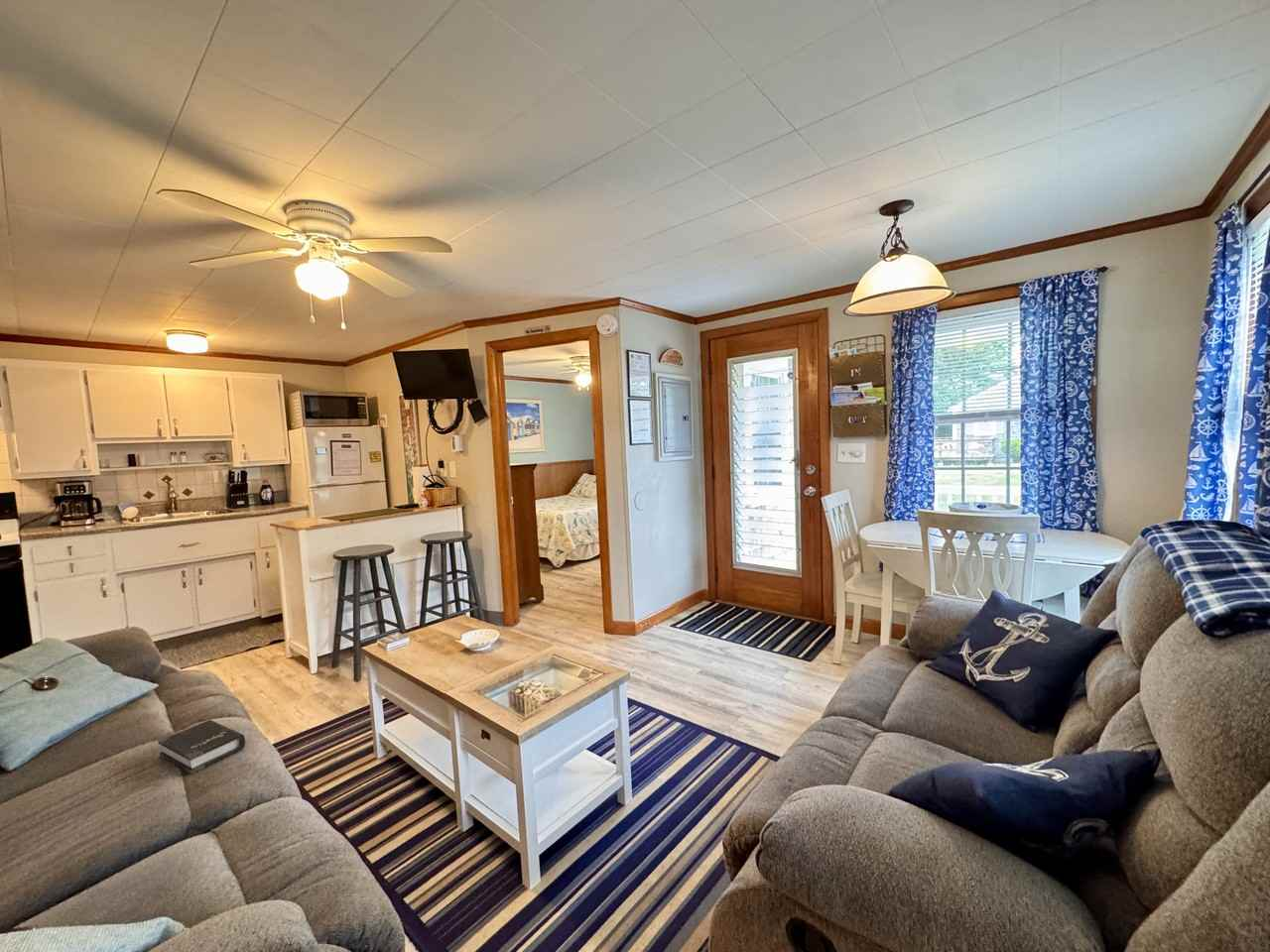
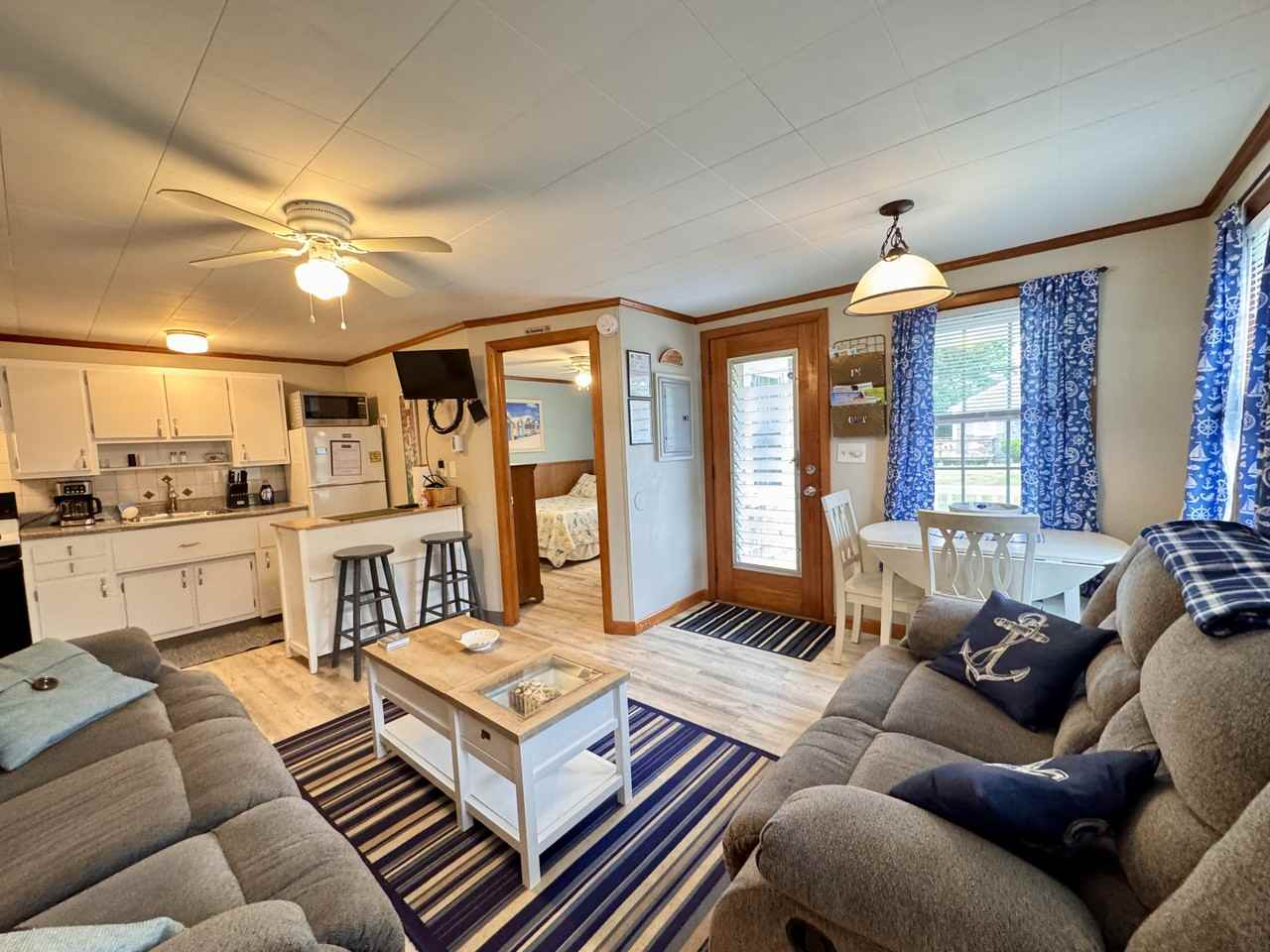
- hardback book (201, 744)
